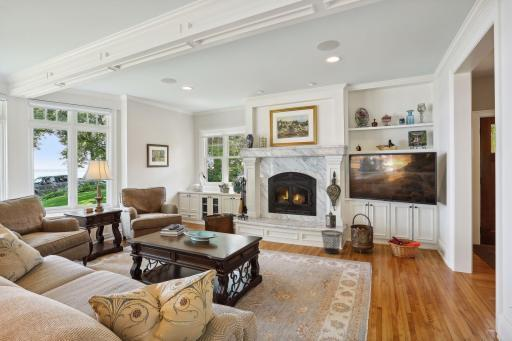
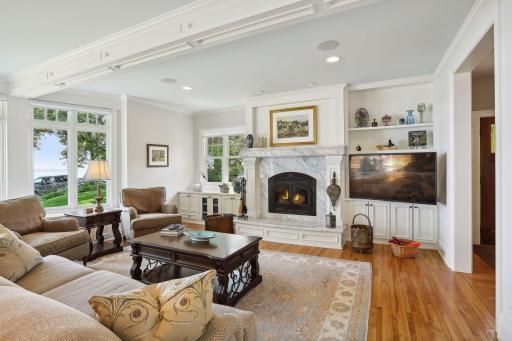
- wastebasket (331, 242)
